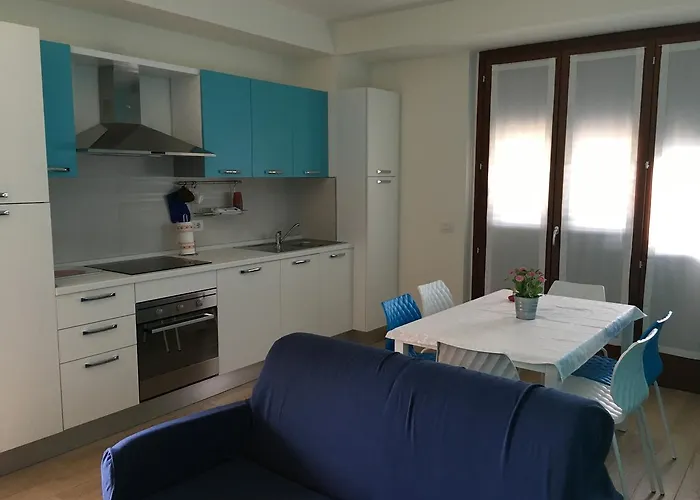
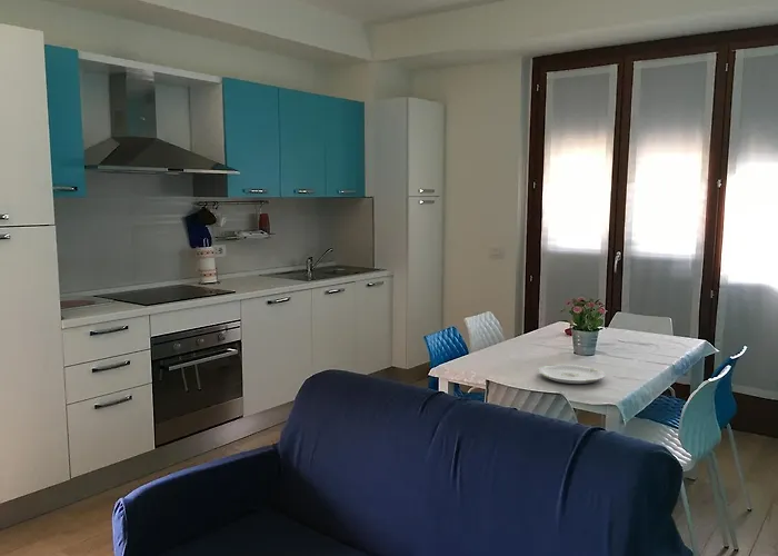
+ plate (570, 375)
